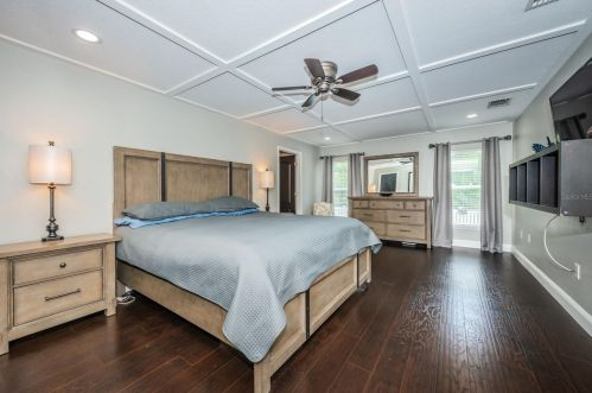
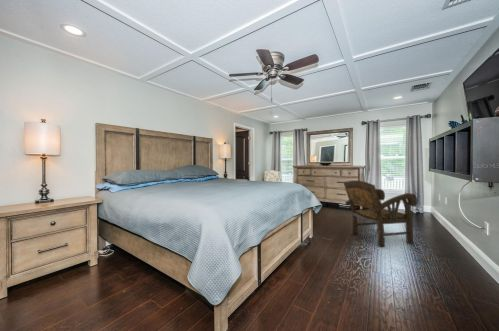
+ armchair (377, 209)
